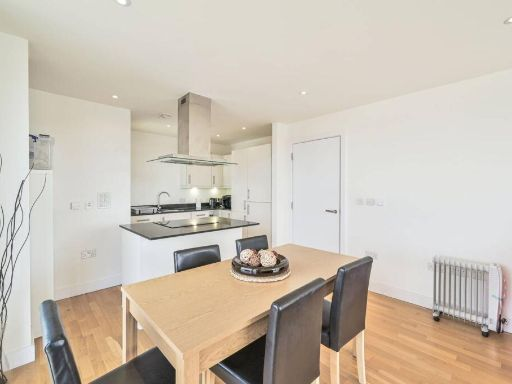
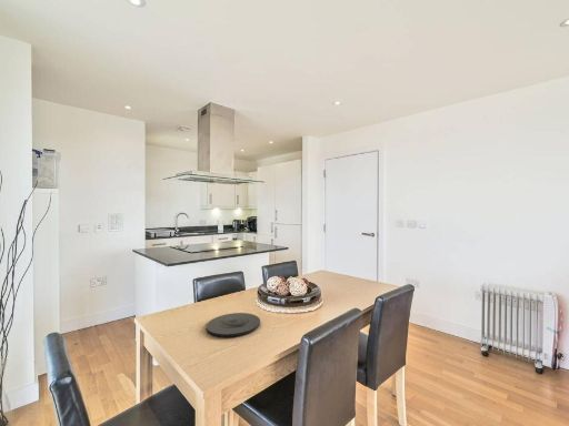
+ plate (233, 322)
